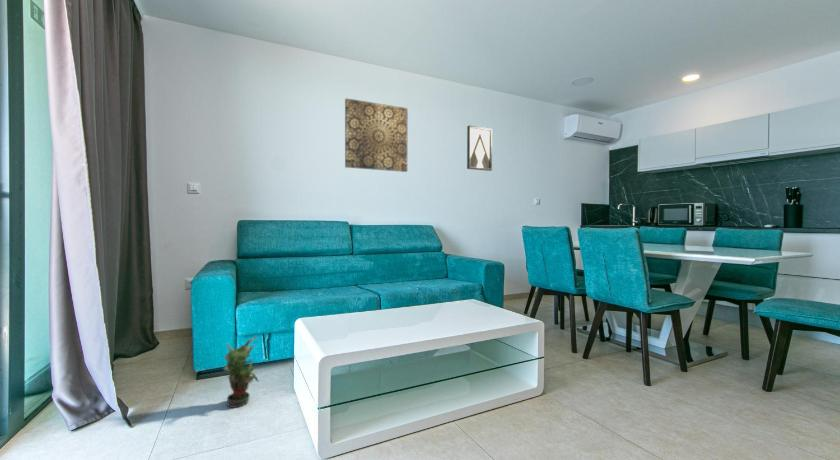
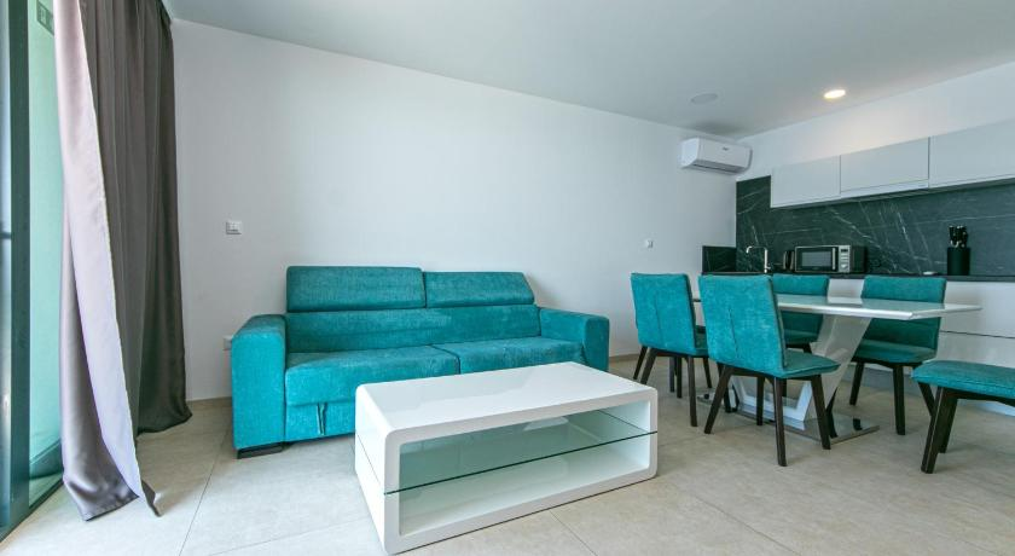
- wall art (479, 148)
- potted plant (243, 371)
- wall art (377, 136)
